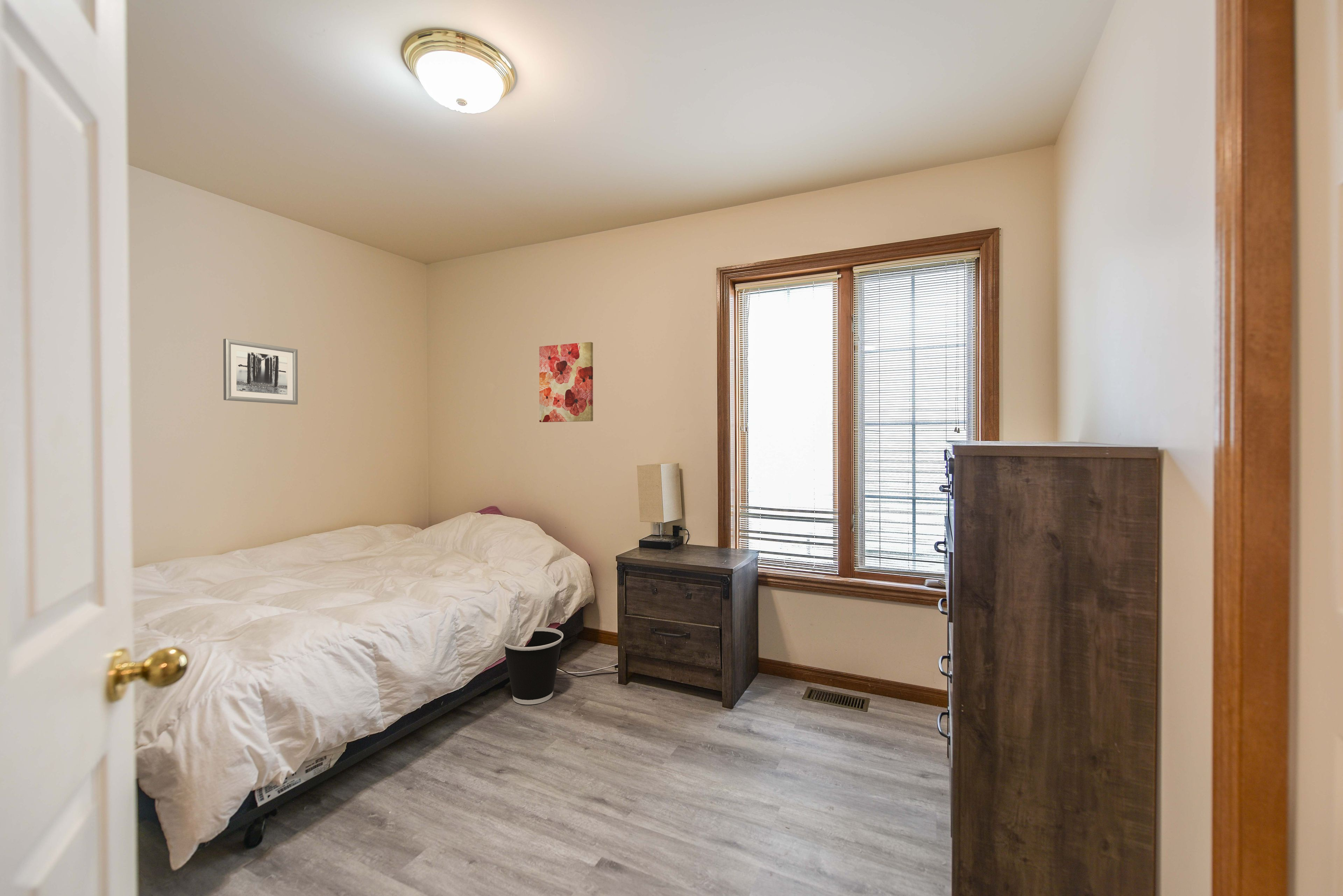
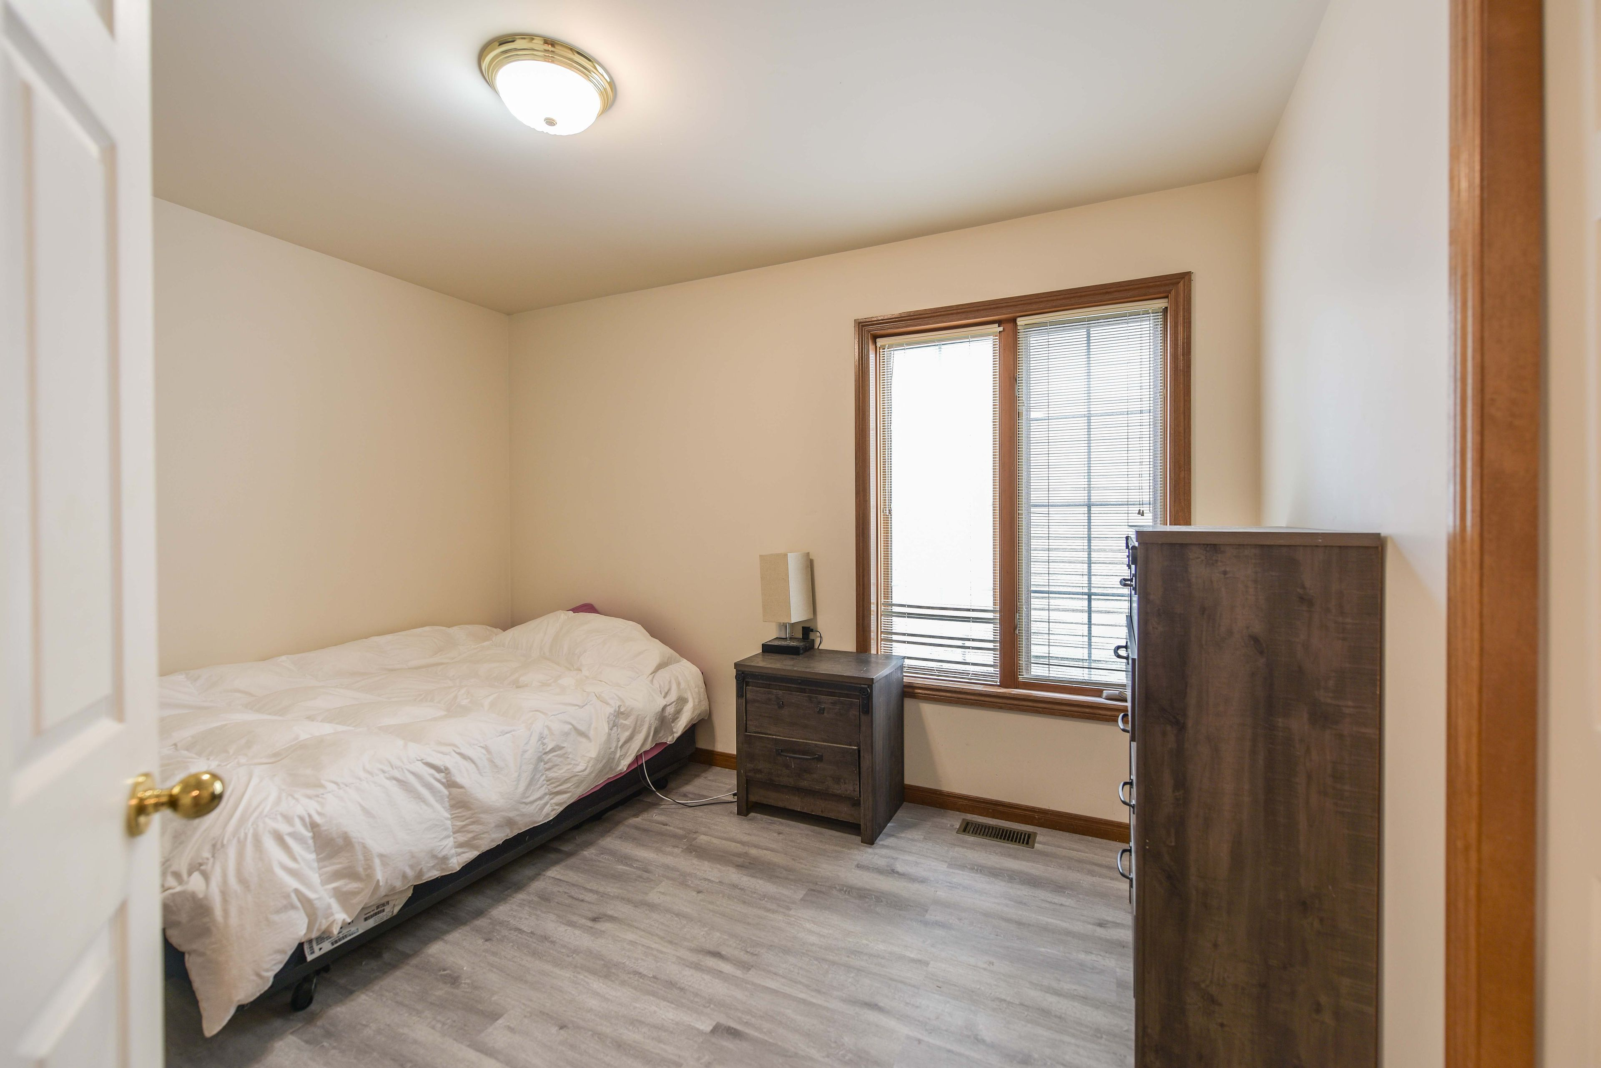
- wall art (262, 373)
- wastebasket (533, 666)
- wall art (566, 383)
